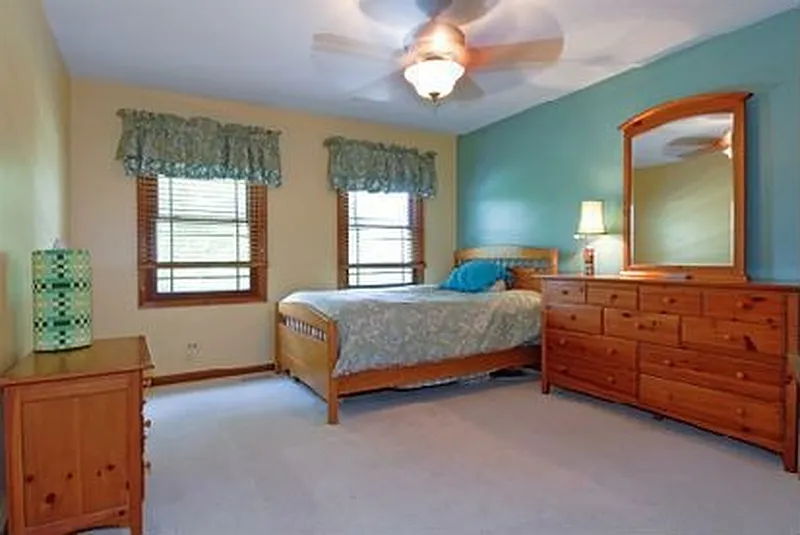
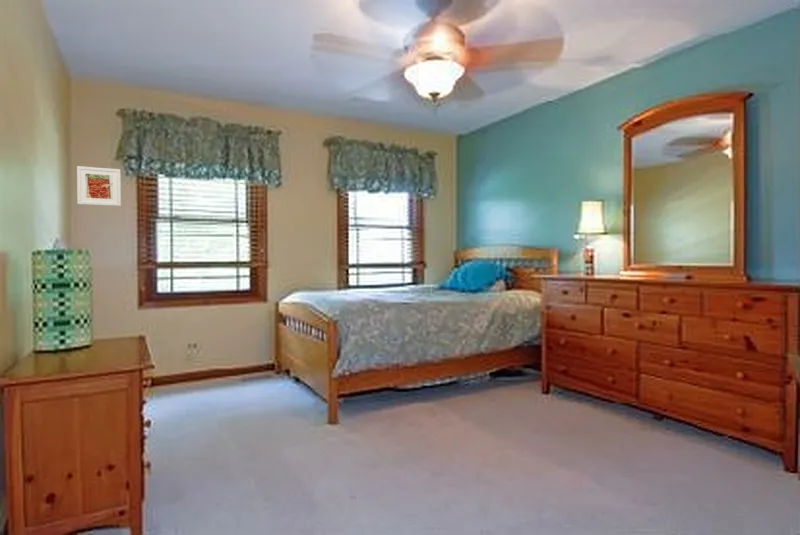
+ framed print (99, 186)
